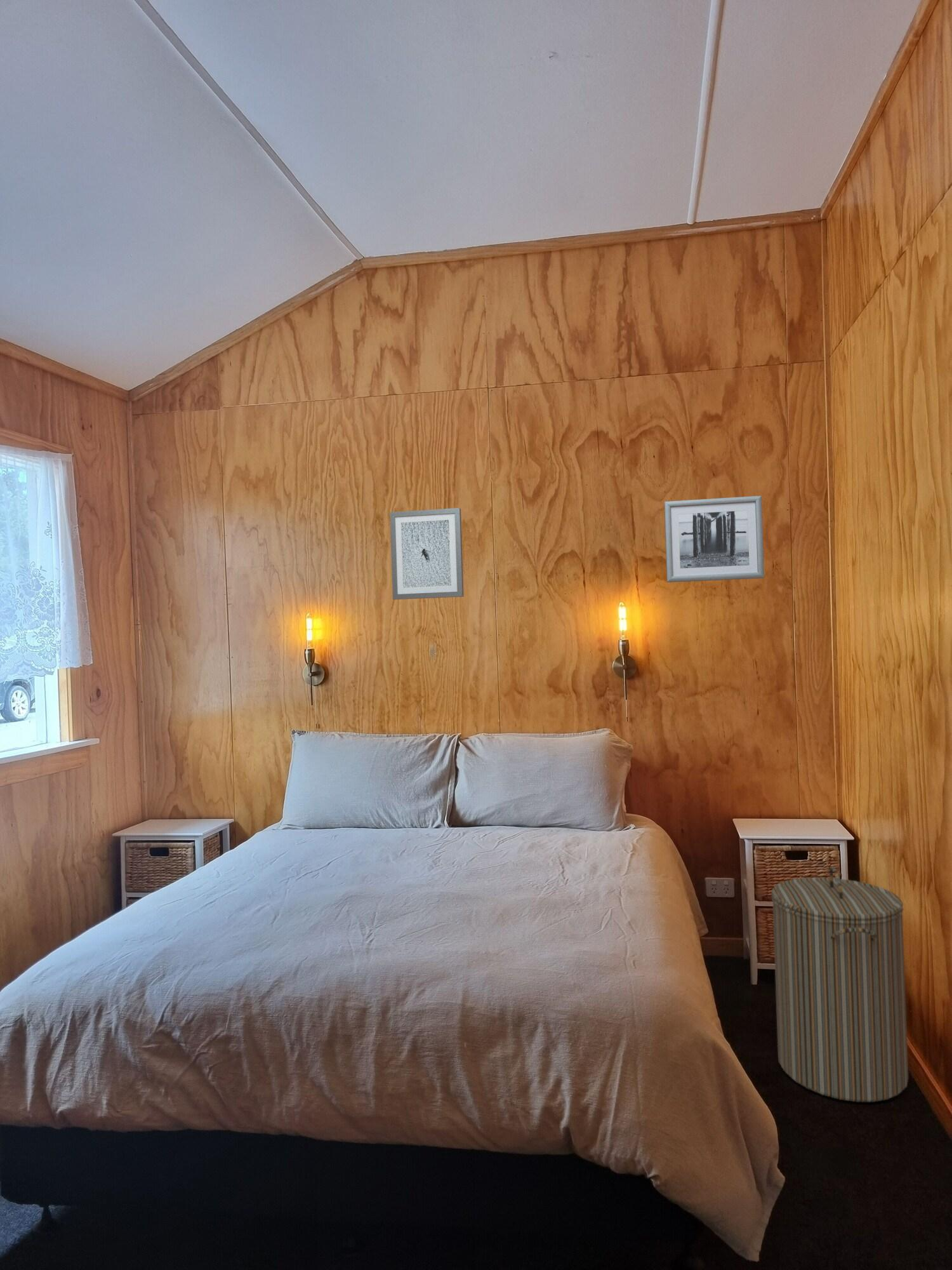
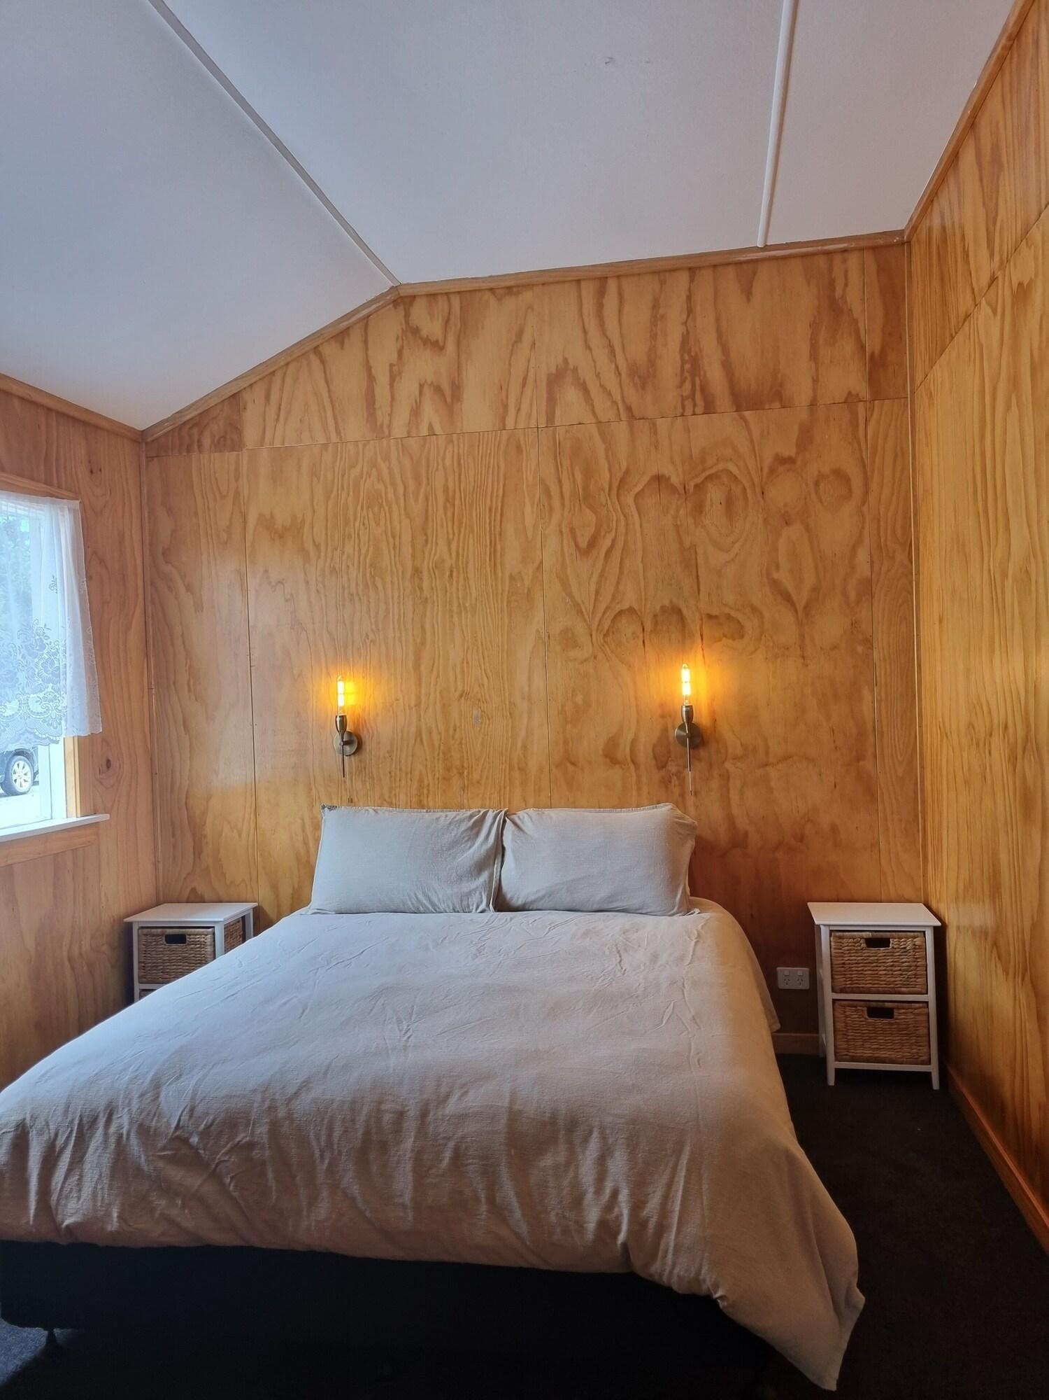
- wall art (713, 539)
- laundry hamper (837, 968)
- wall art (426, 554)
